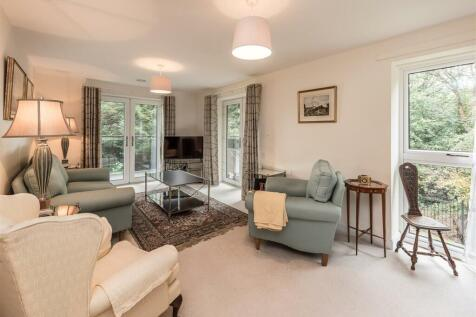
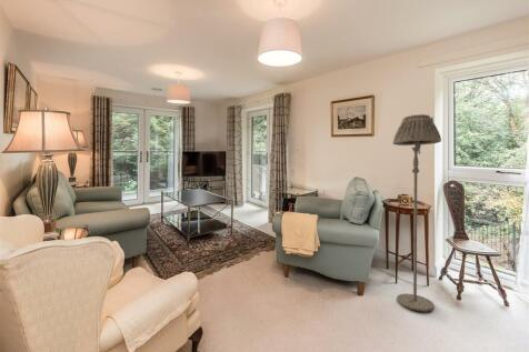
+ floor lamp (416, 210)
